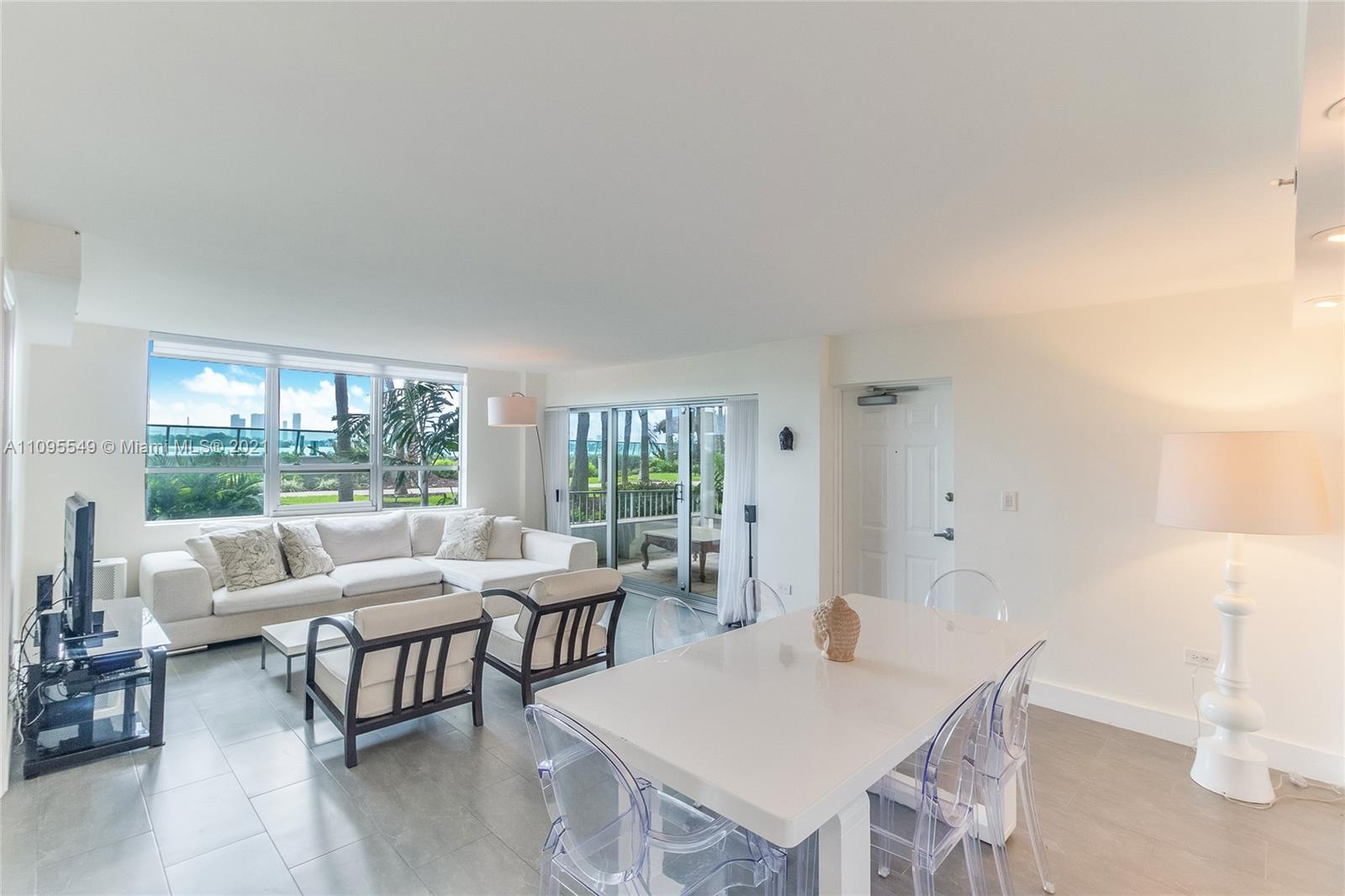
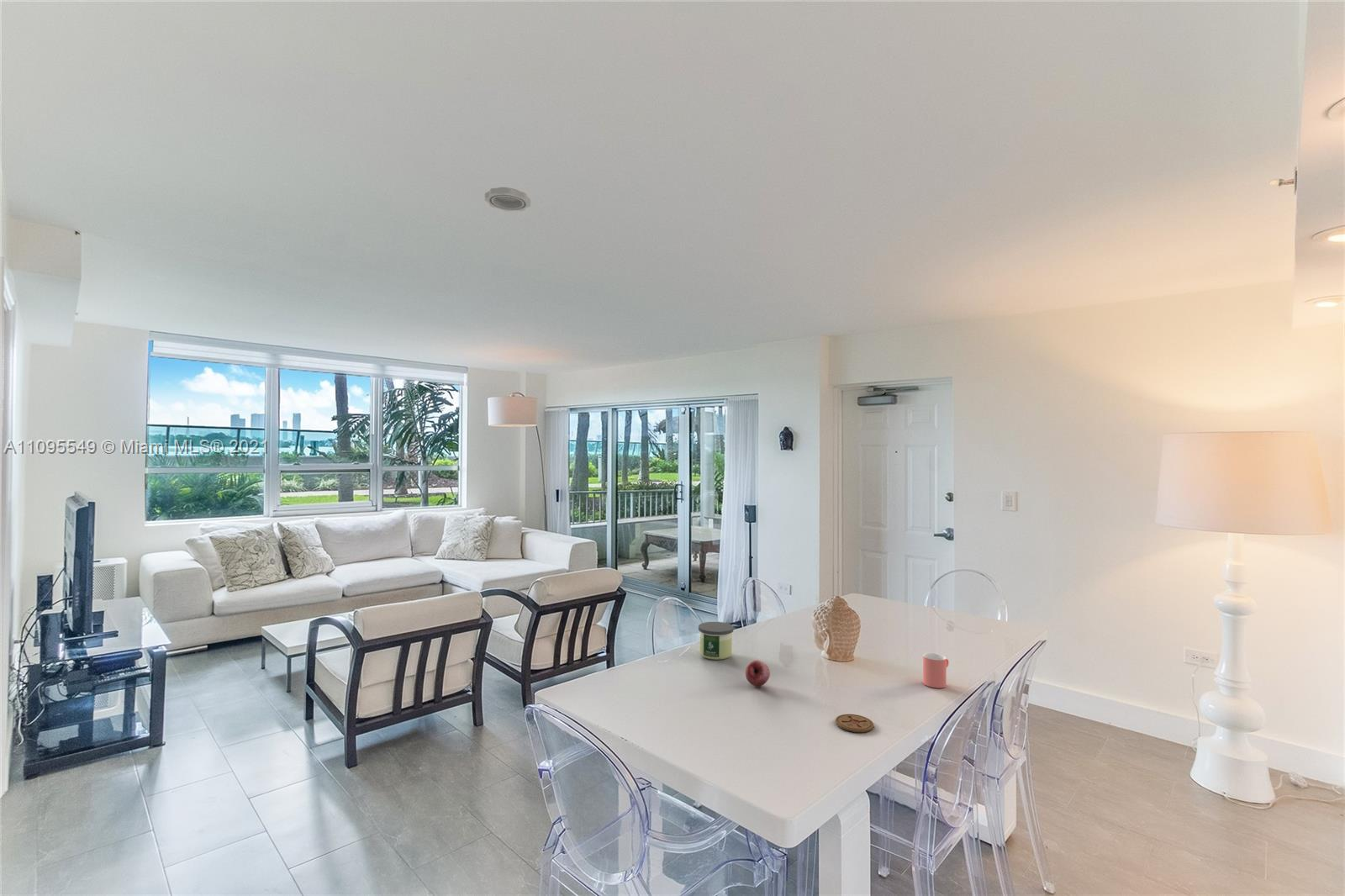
+ cup (937, 669)
+ smoke detector (508, 196)
+ fruit (757, 672)
+ coaster (854, 723)
+ candle (715, 640)
